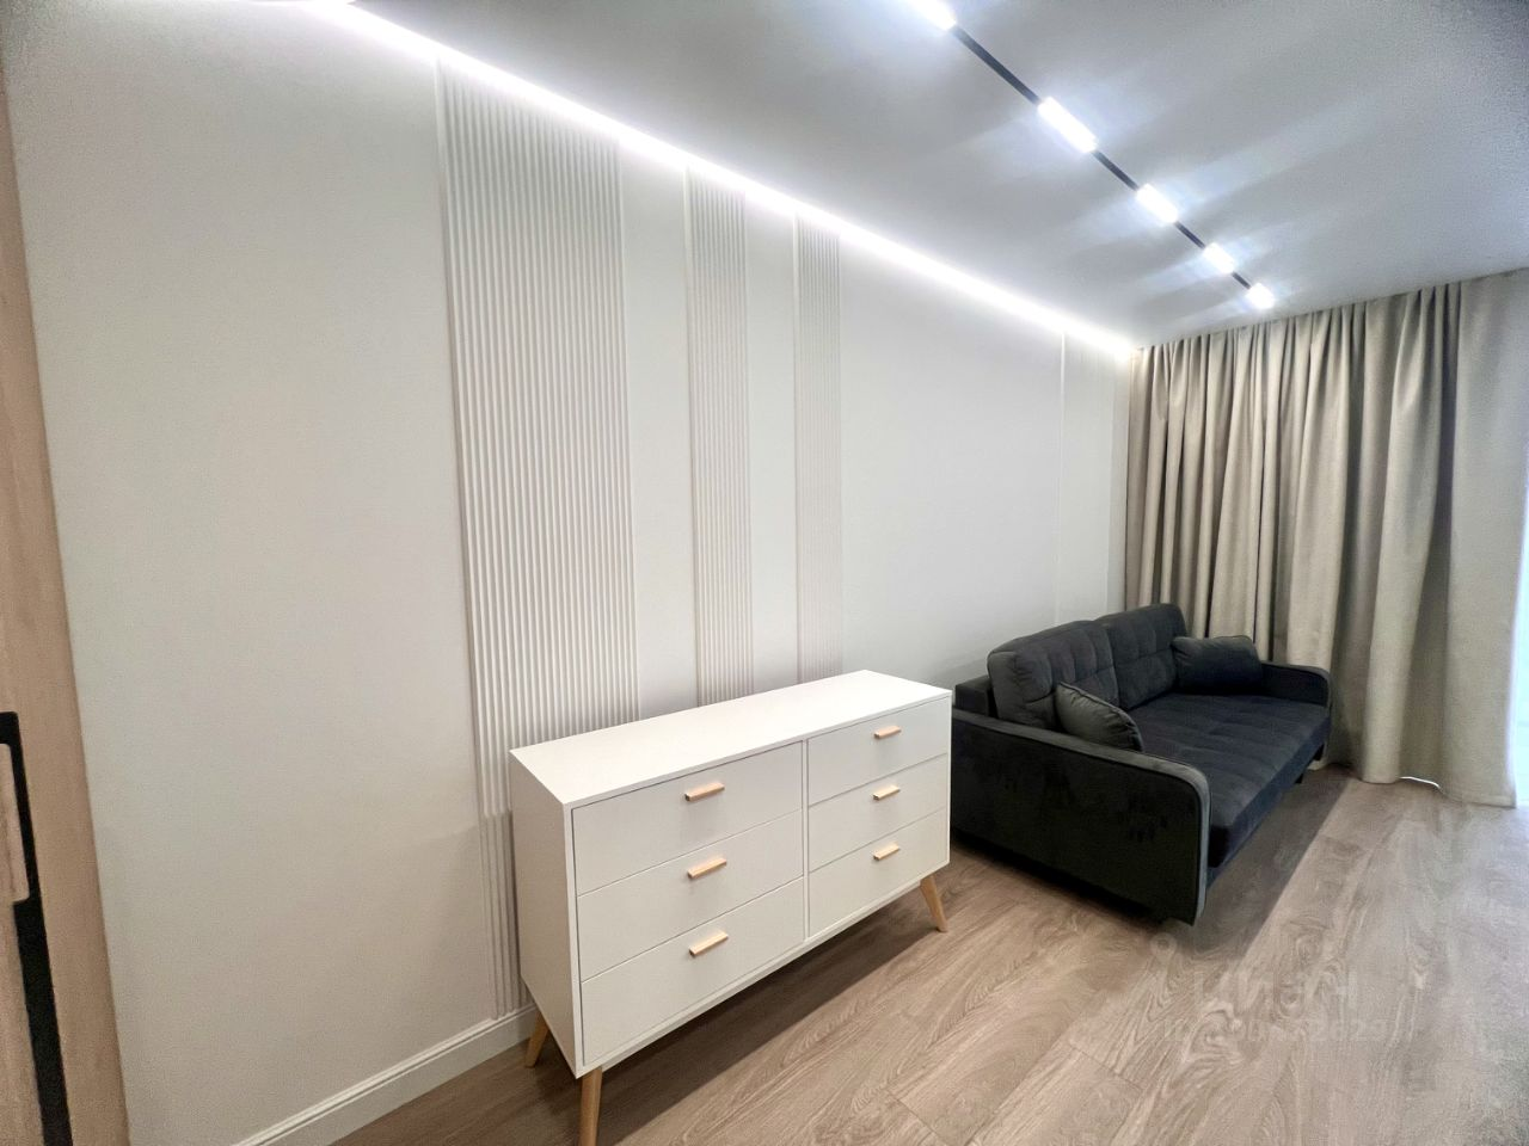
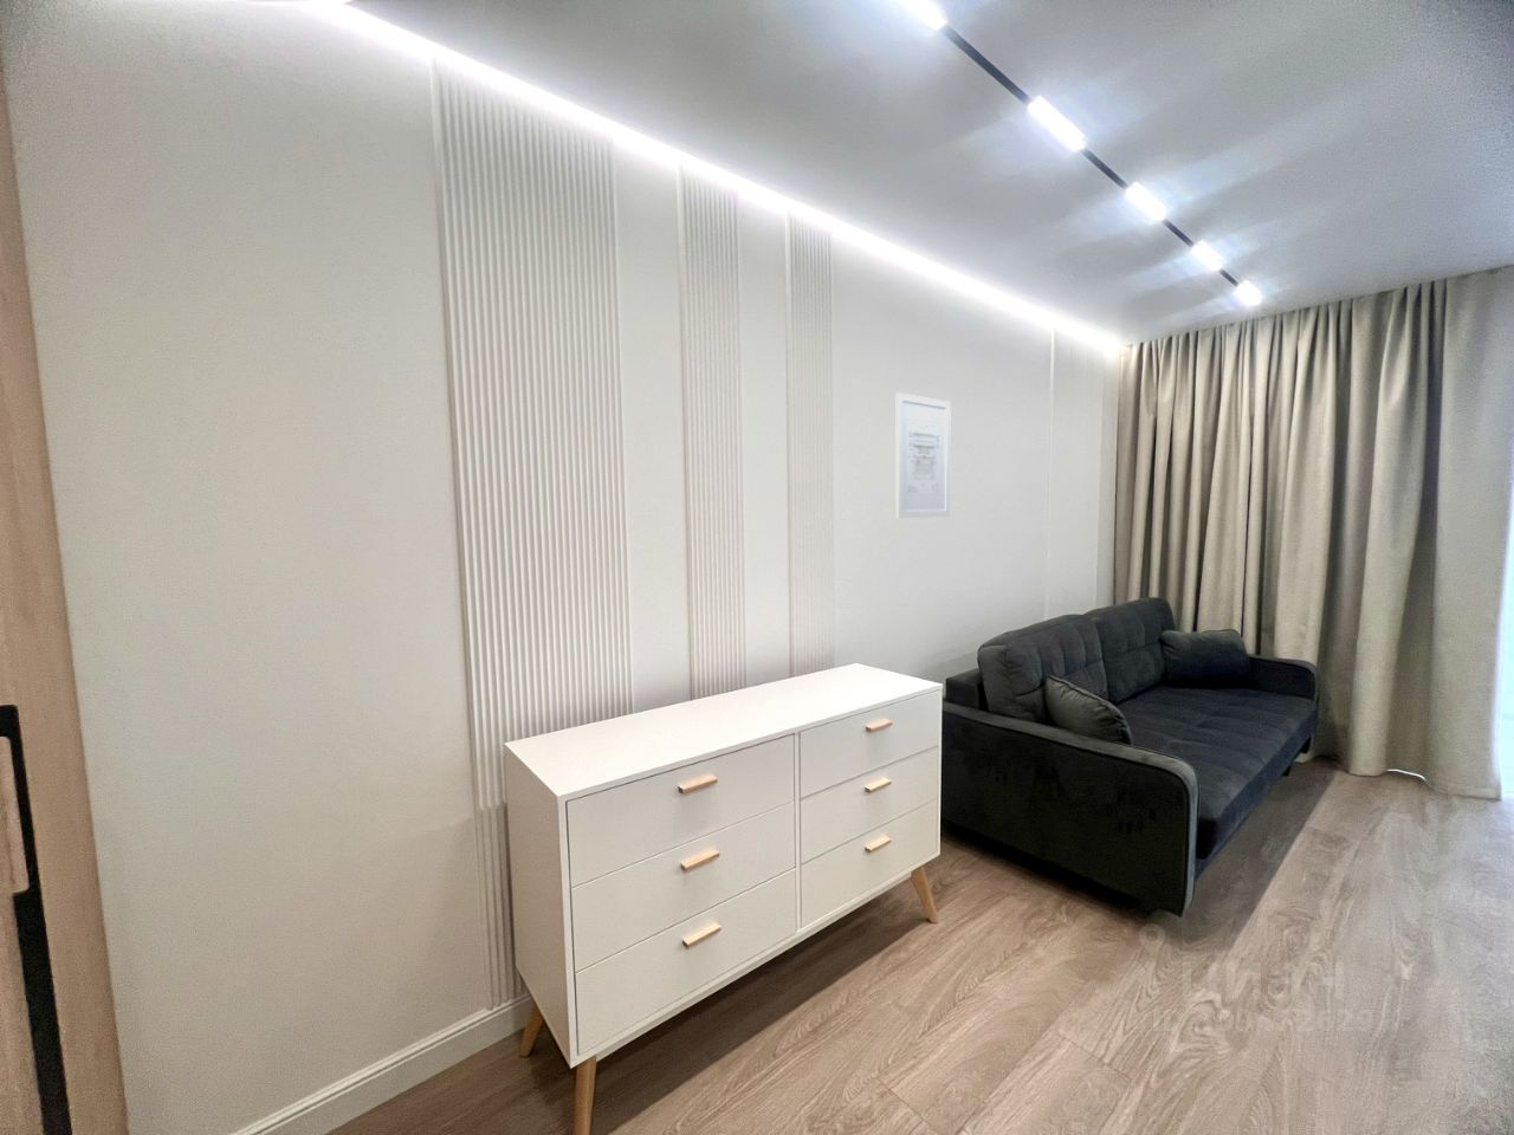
+ wall art (924, 458)
